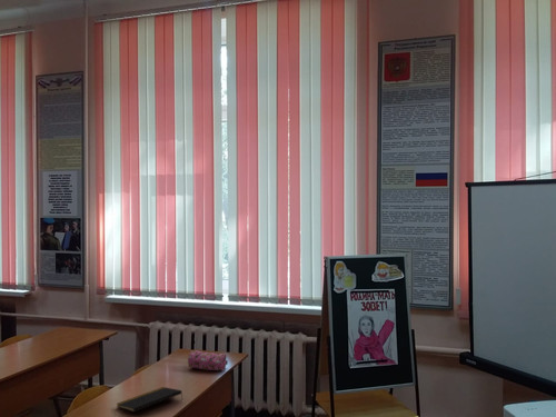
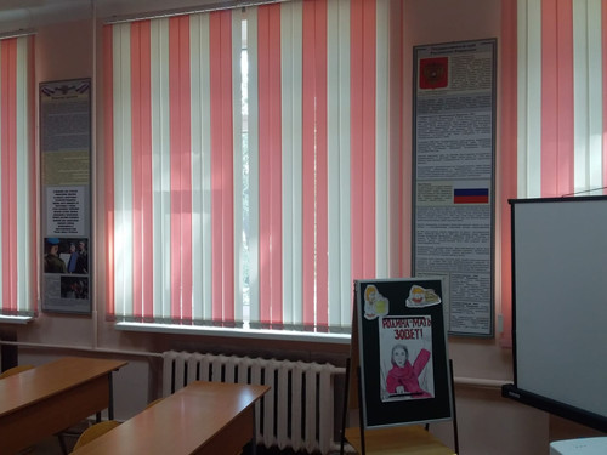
- pencil case (207, 359)
- notepad (149, 398)
